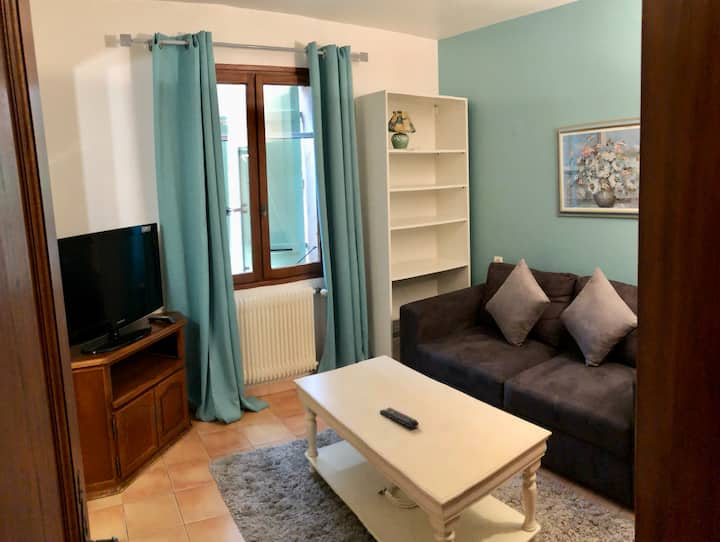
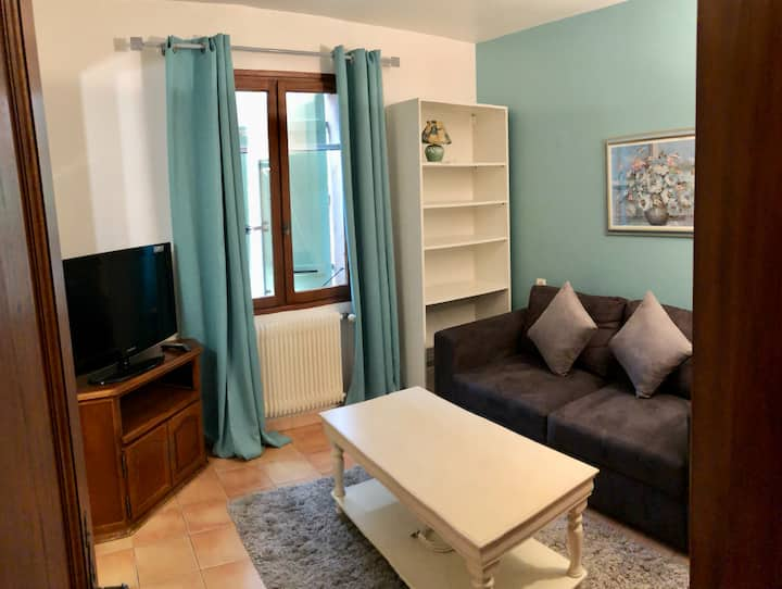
- remote control (398, 417)
